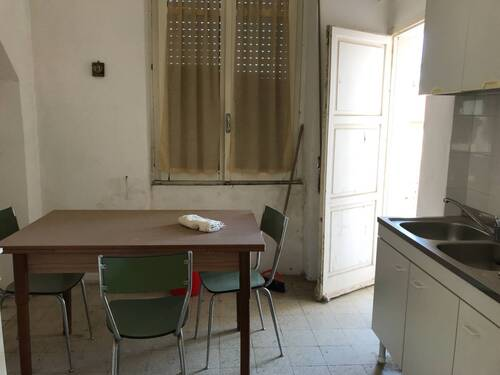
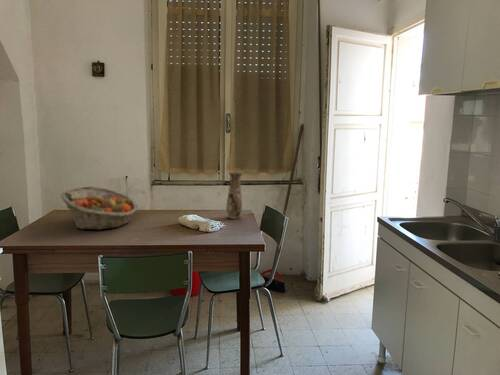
+ vase (234, 194)
+ fruit basket (100, 206)
